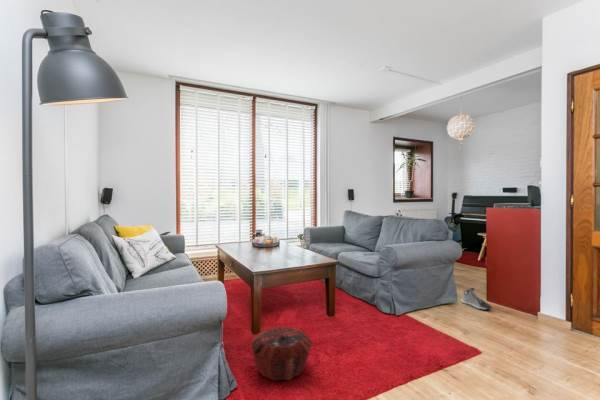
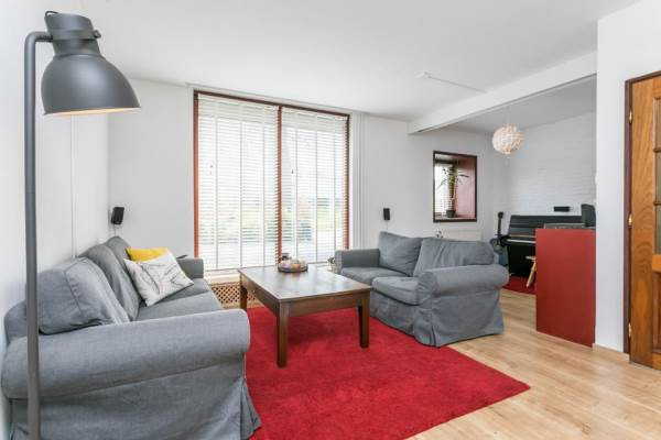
- woven basket (281, 350)
- sneaker (475, 297)
